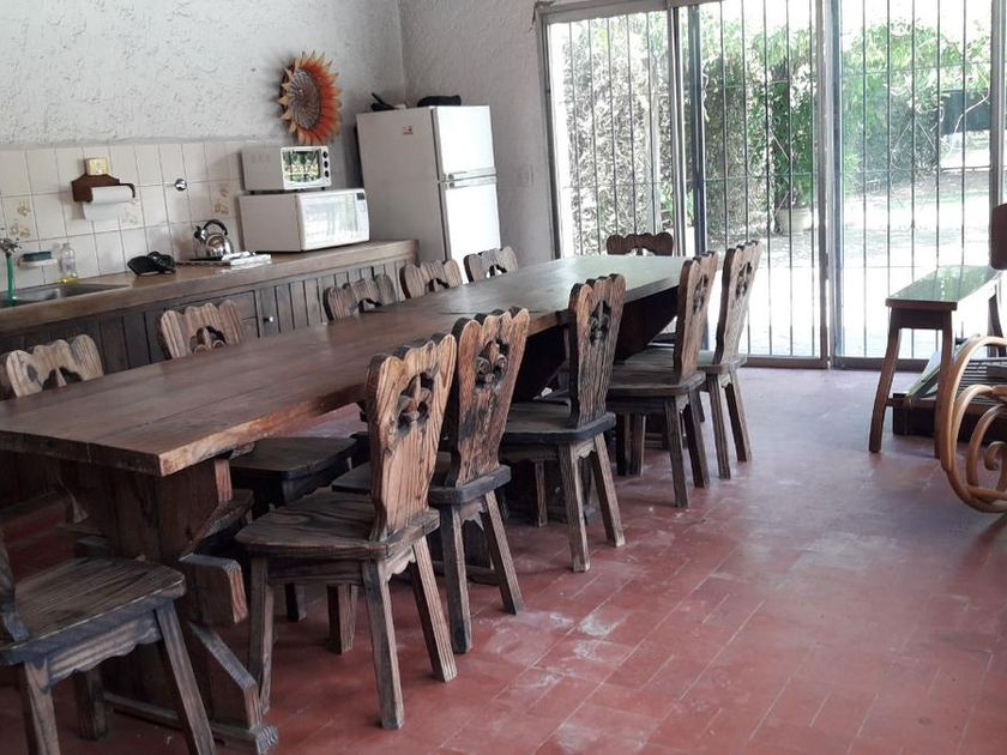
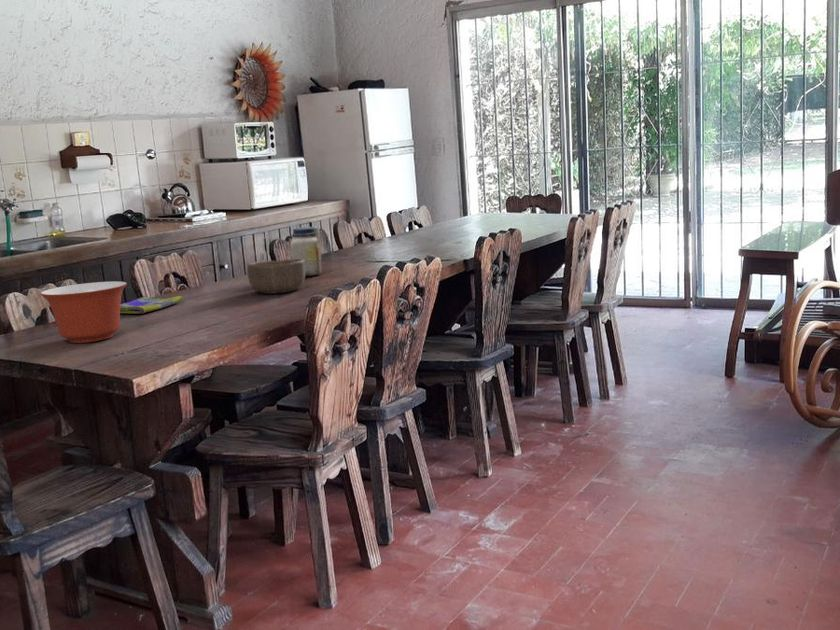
+ jar (306, 251)
+ wooden bowl (276, 275)
+ mixing bowl (87, 313)
+ dish towel (143, 304)
